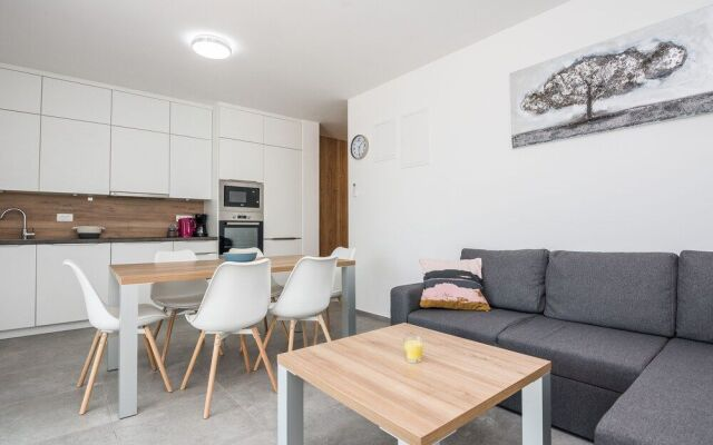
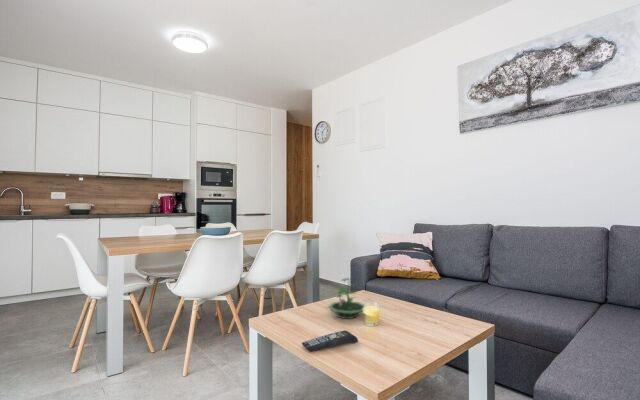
+ remote control (330, 340)
+ terrarium (348, 285)
